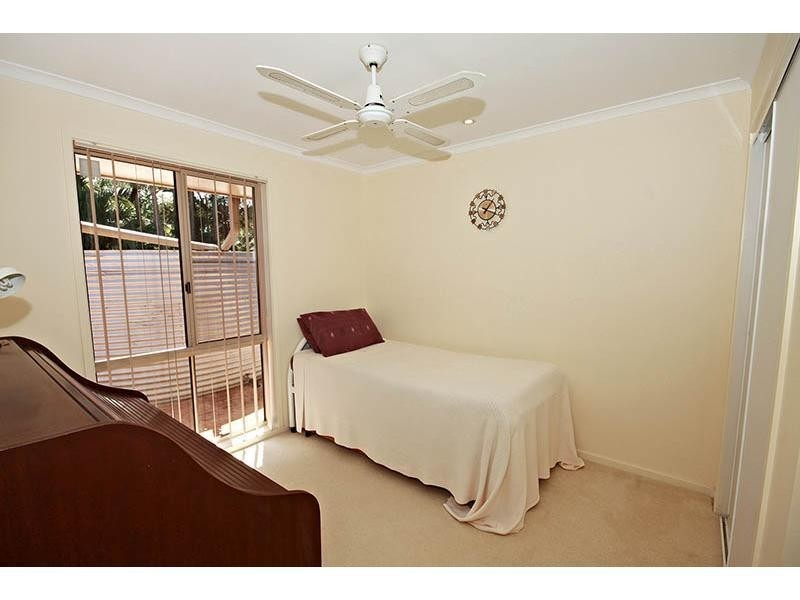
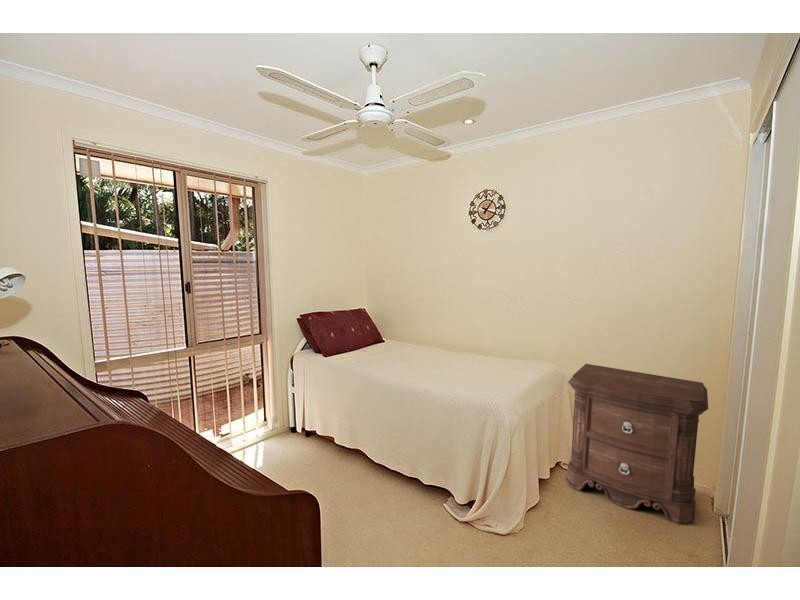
+ nightstand (630, 436)
